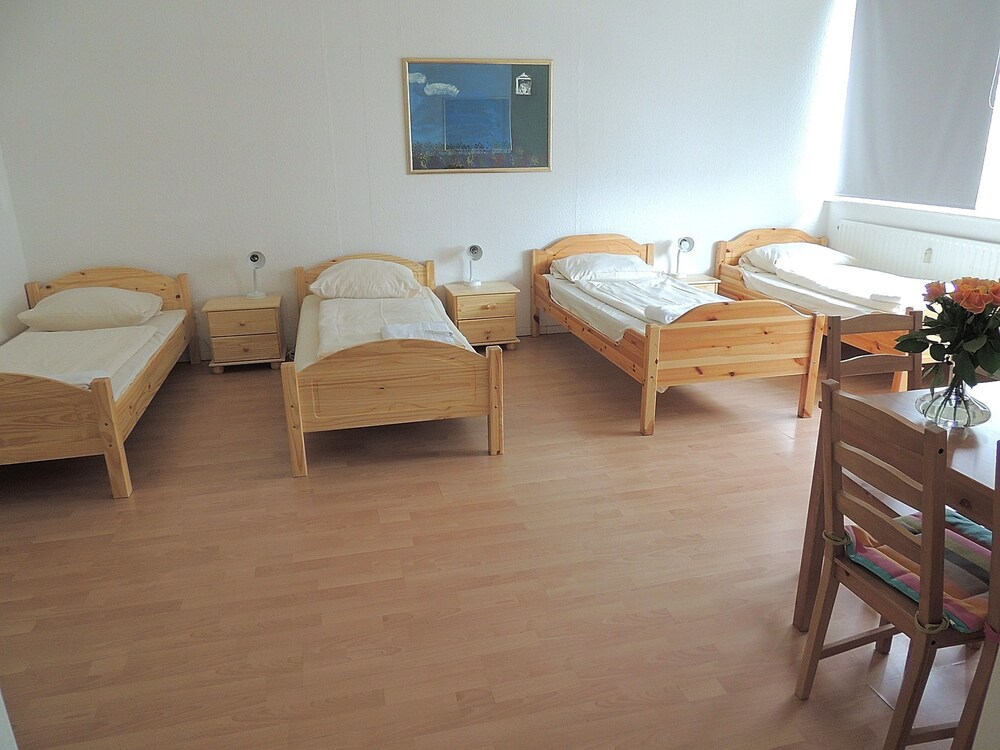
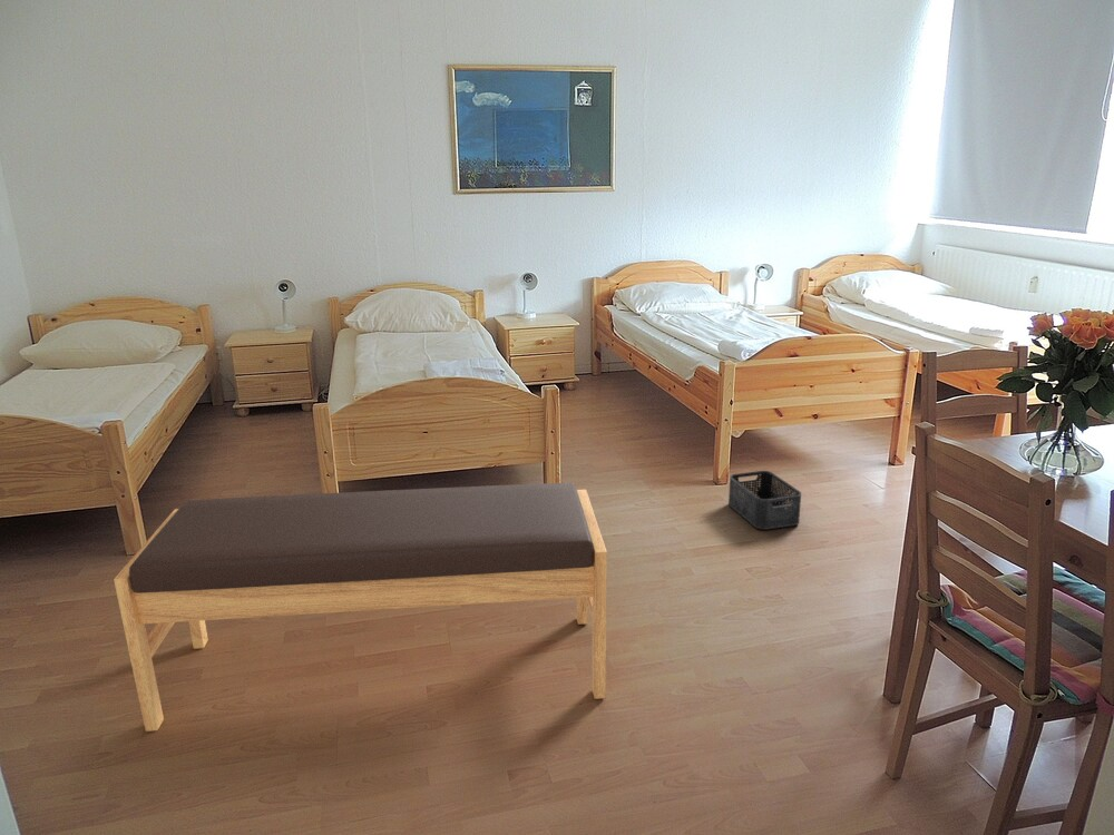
+ storage bin (763, 499)
+ bench (382, 595)
